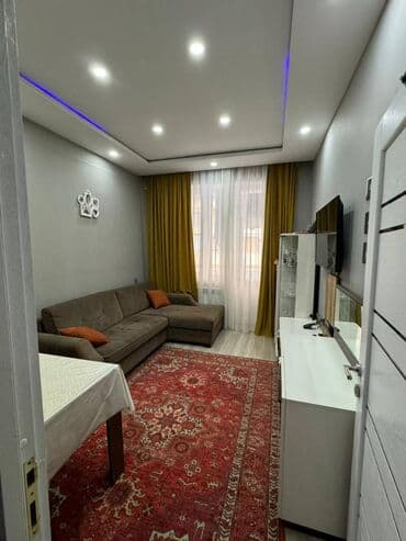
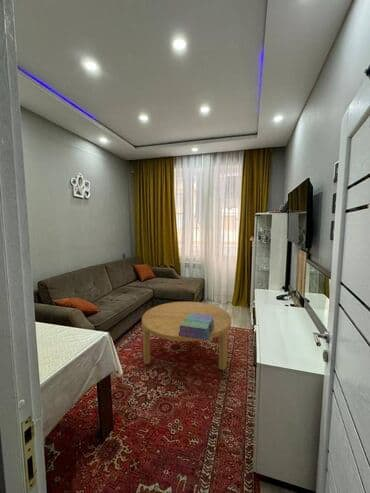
+ coffee table (184, 336)
+ stack of books (197, 324)
